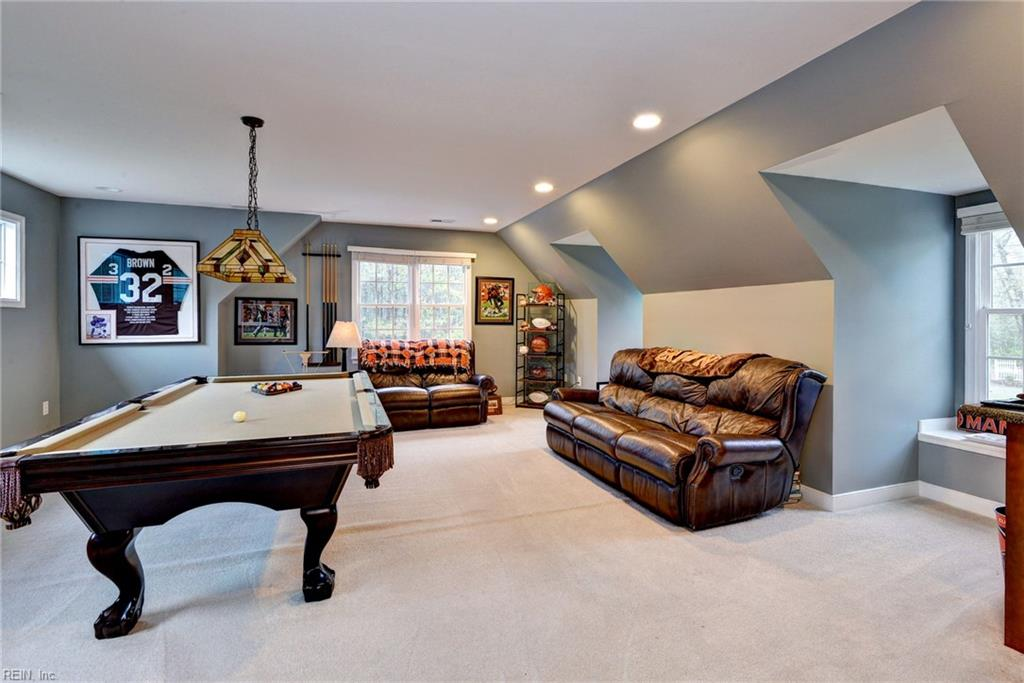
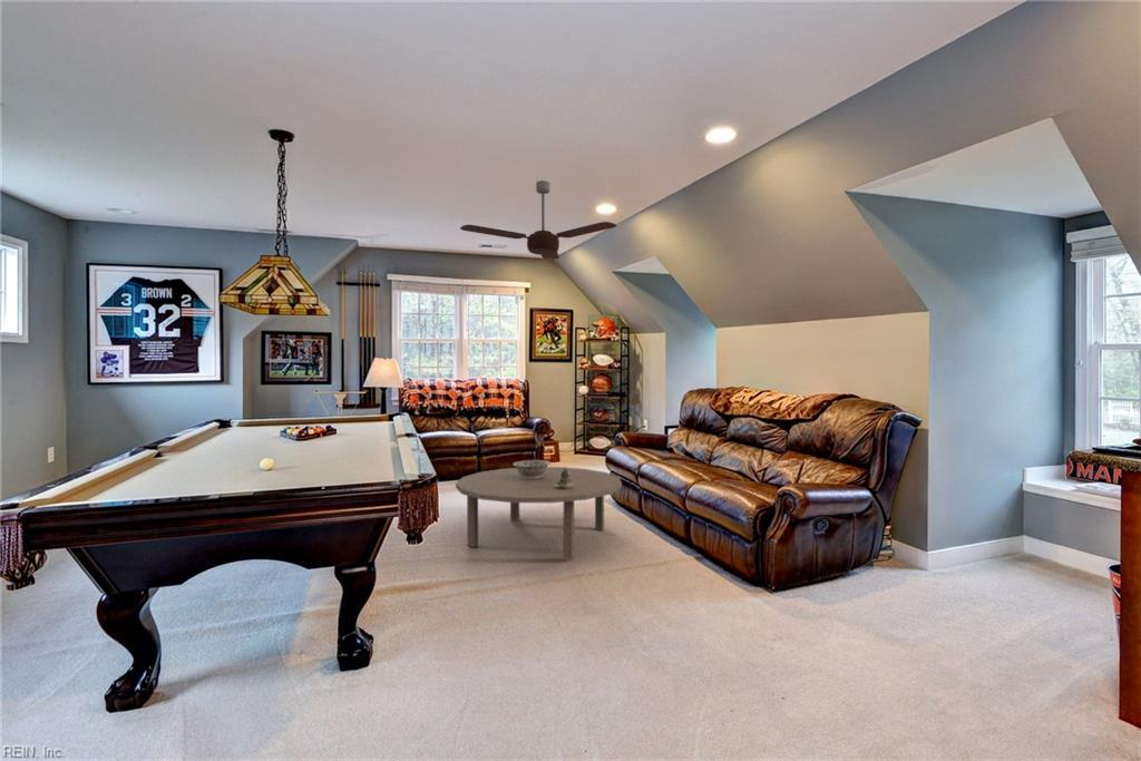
+ decorative bowl (532, 469)
+ succulent planter (563, 476)
+ coffee table (539, 501)
+ ceiling fan (542, 221)
